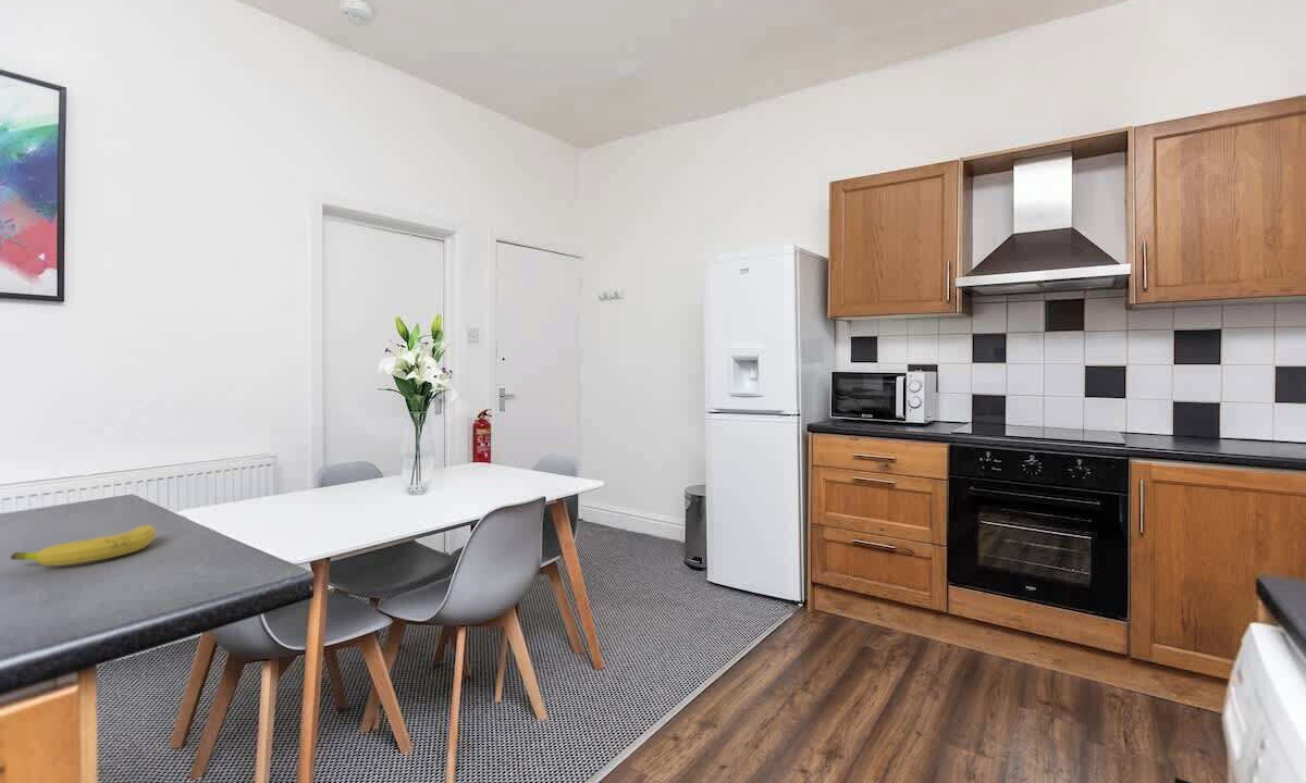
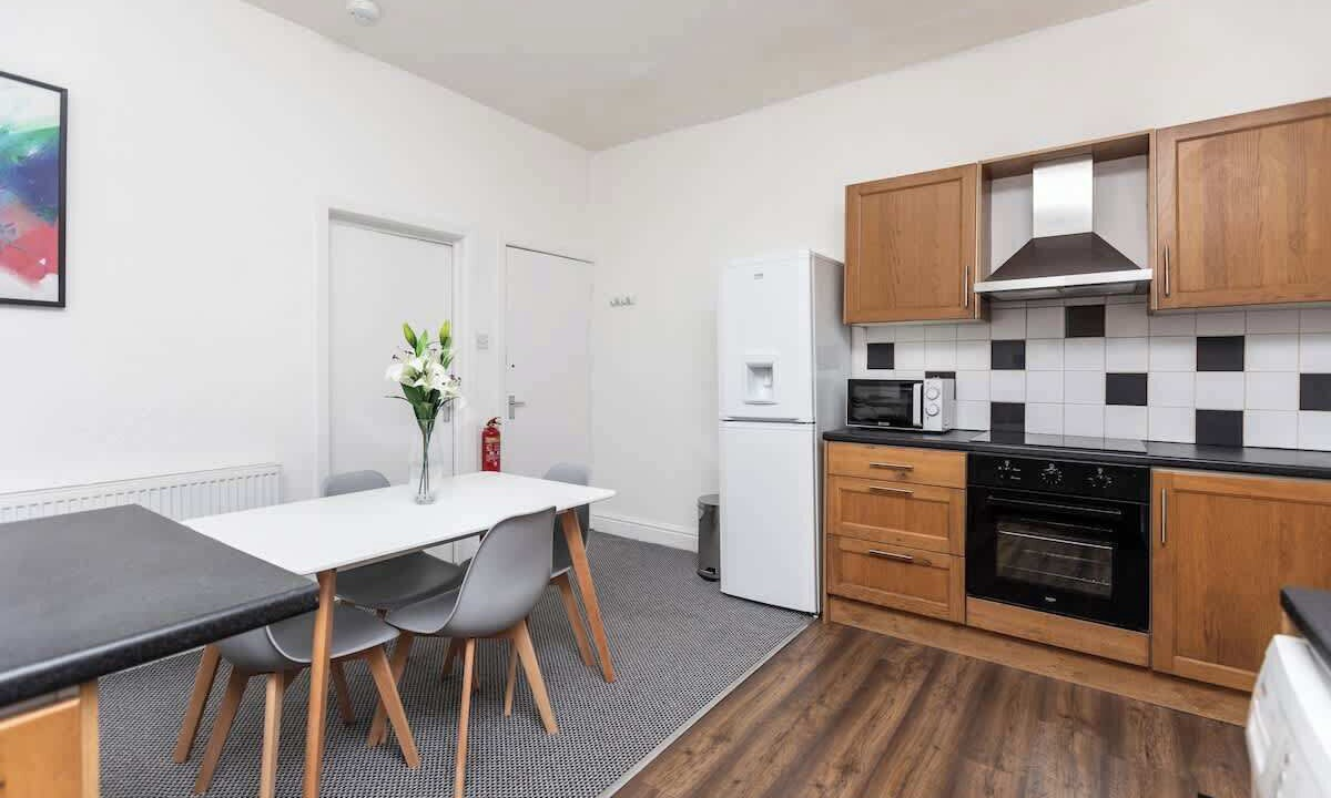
- fruit (87, 545)
